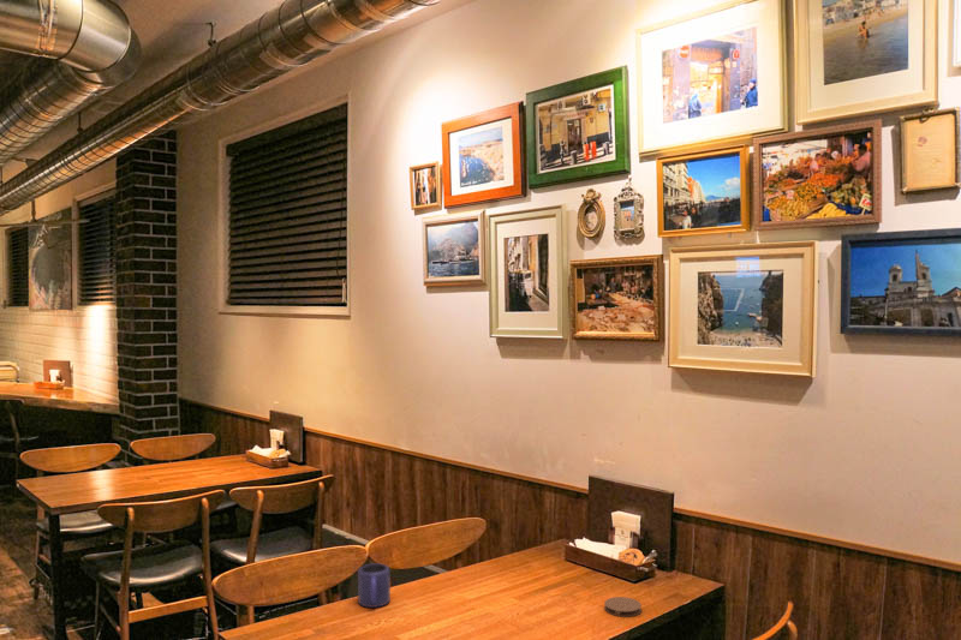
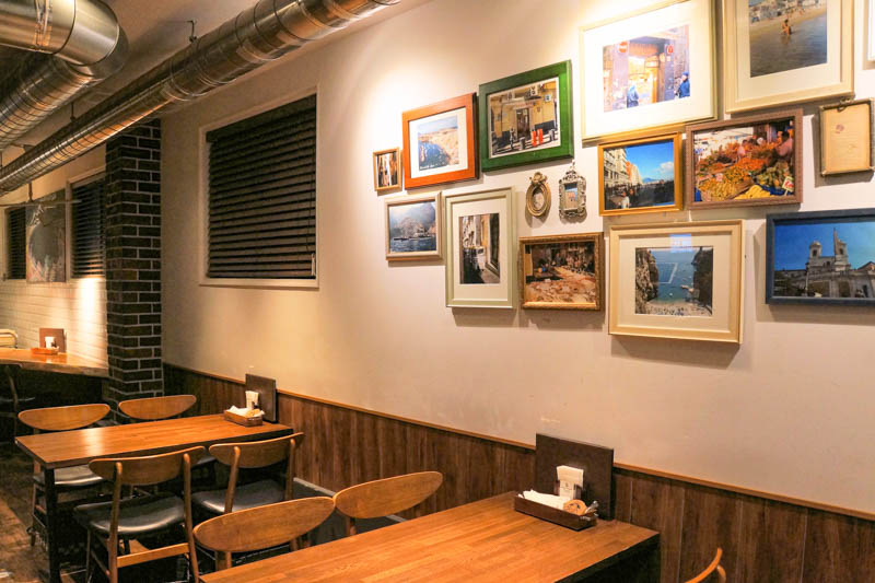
- mug (374, 586)
- coaster (622, 606)
